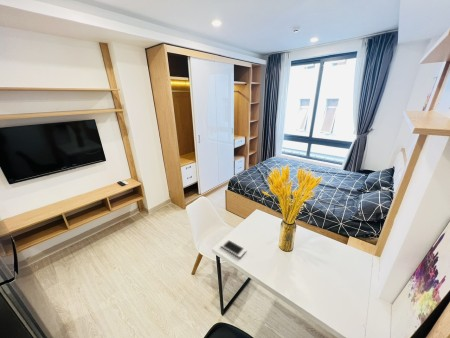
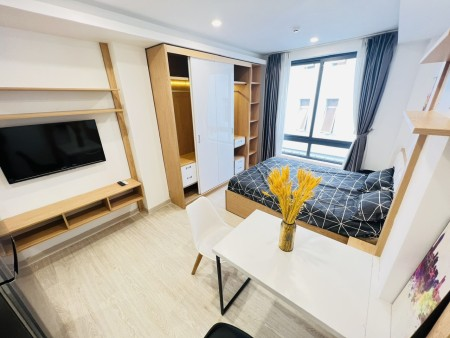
- cell phone (233, 247)
